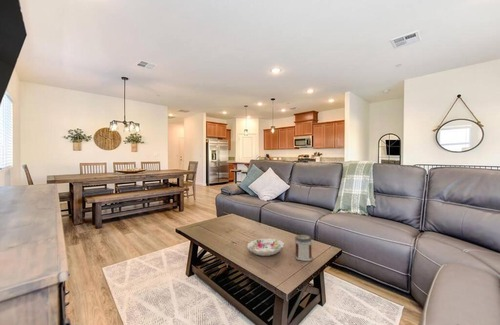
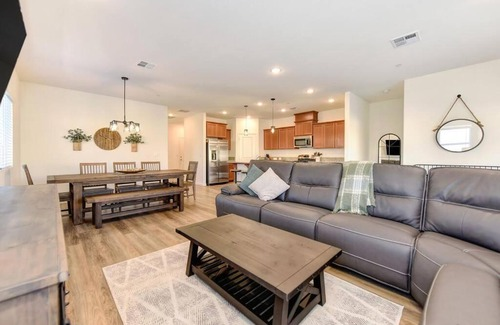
- jar (303, 246)
- decorative bowl (265, 247)
